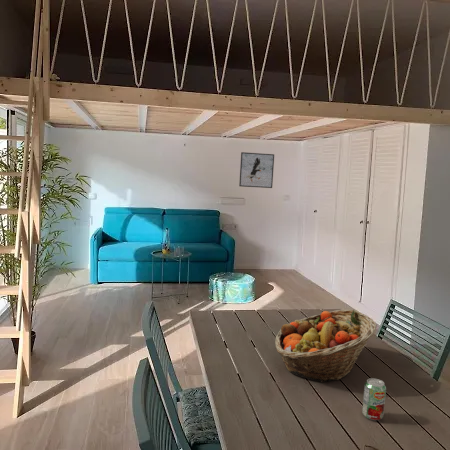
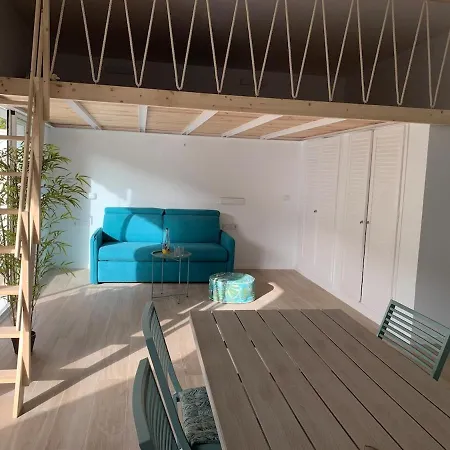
- fruit basket (323, 340)
- beverage can (374, 399)
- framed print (256, 170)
